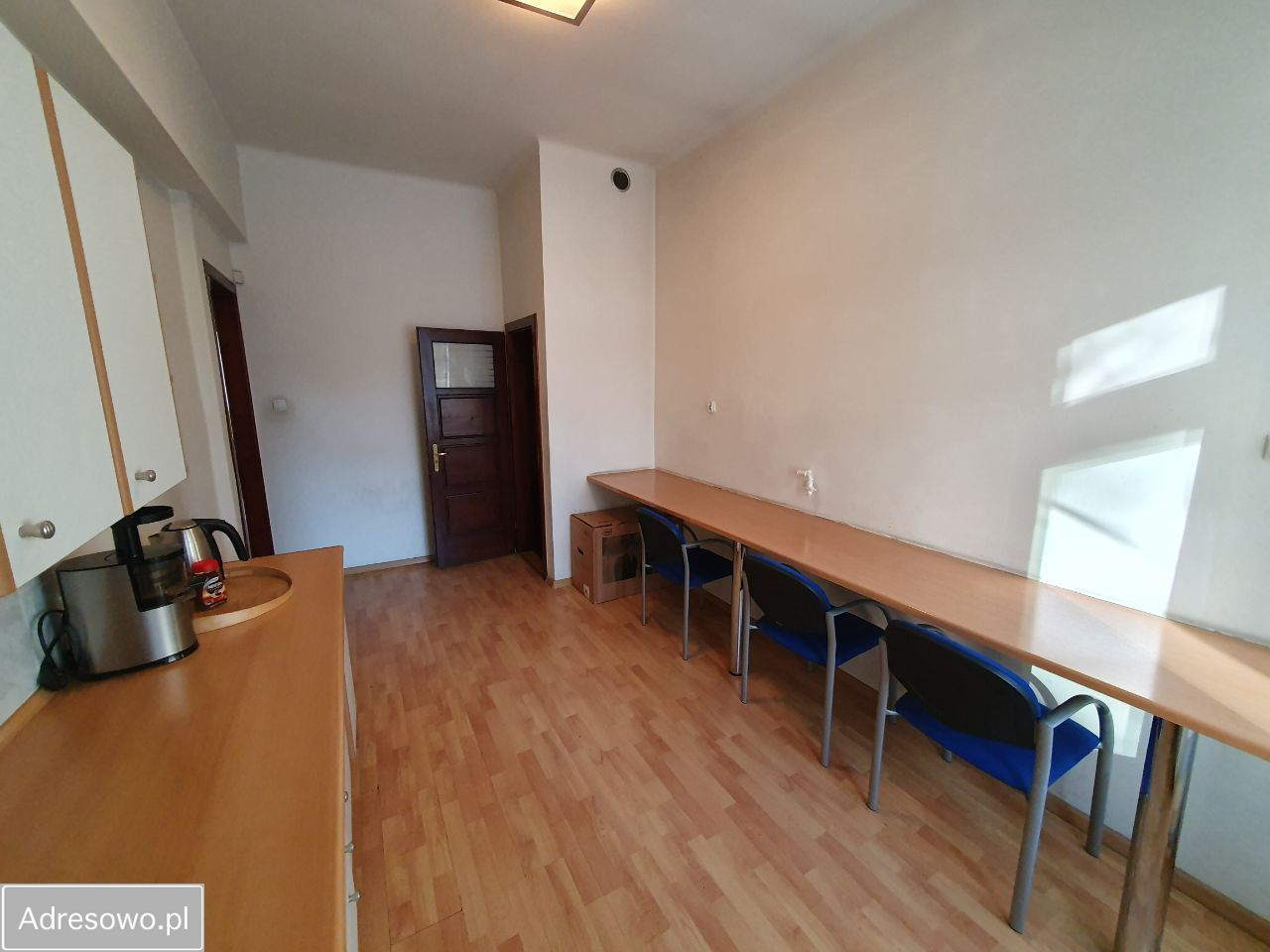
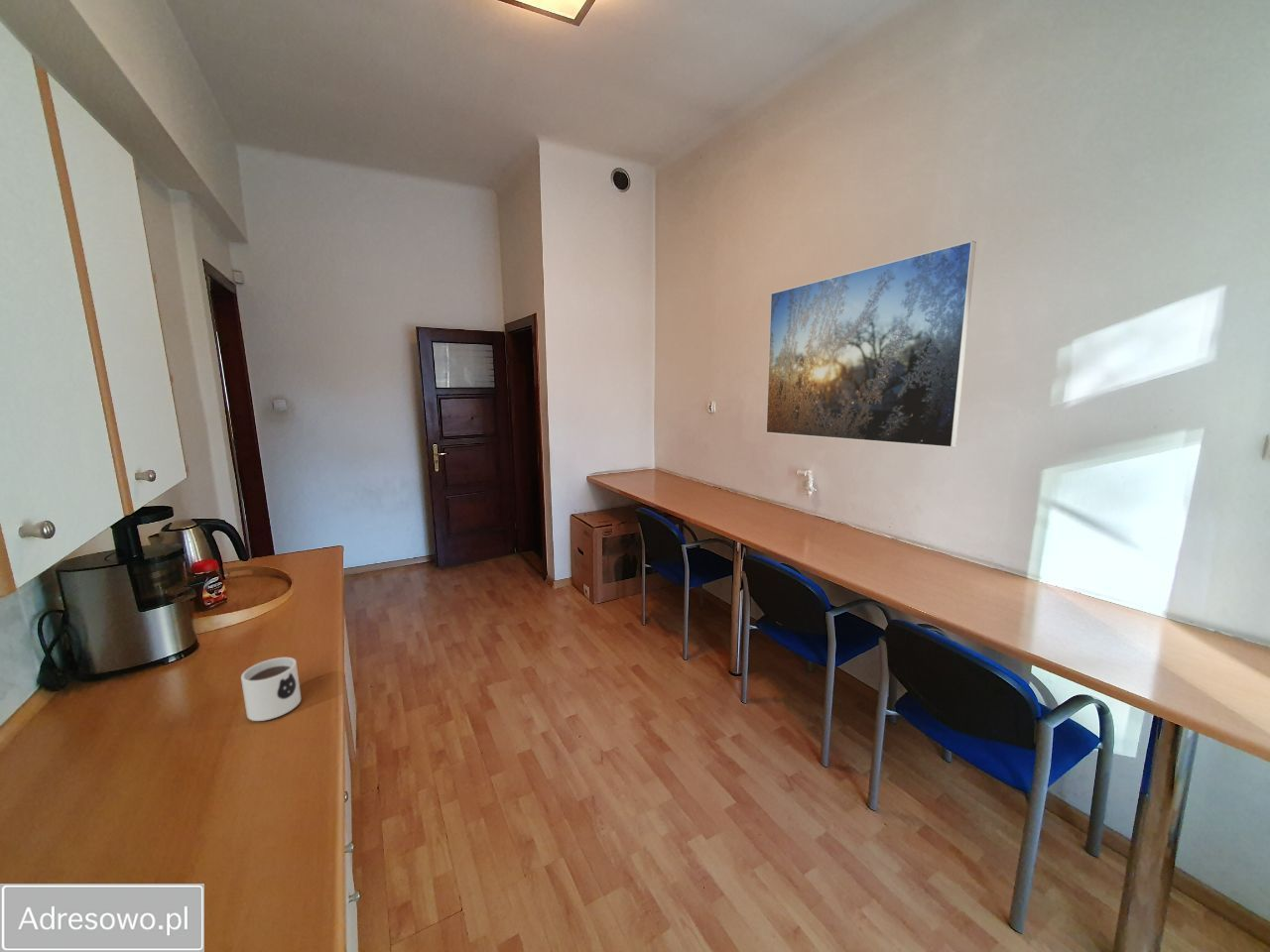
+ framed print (848, 357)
+ mug (272, 685)
